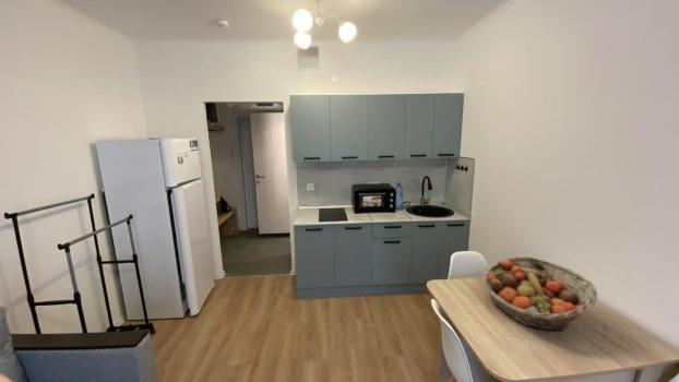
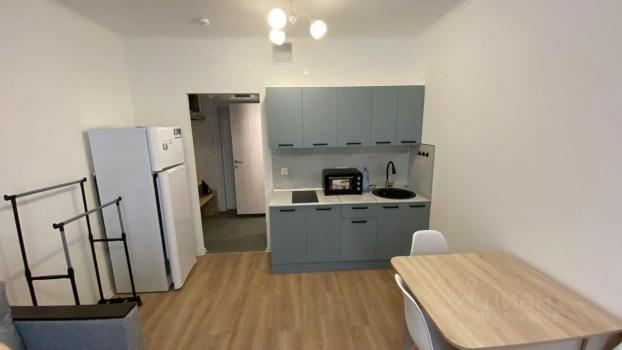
- fruit basket (532, 289)
